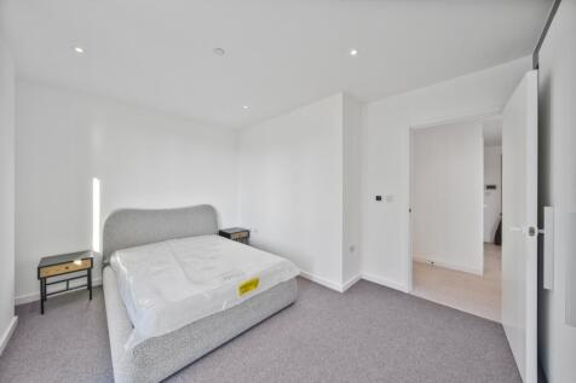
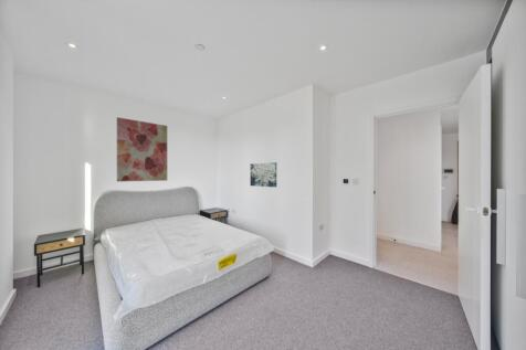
+ wall art (262, 174)
+ wall art (144, 151)
